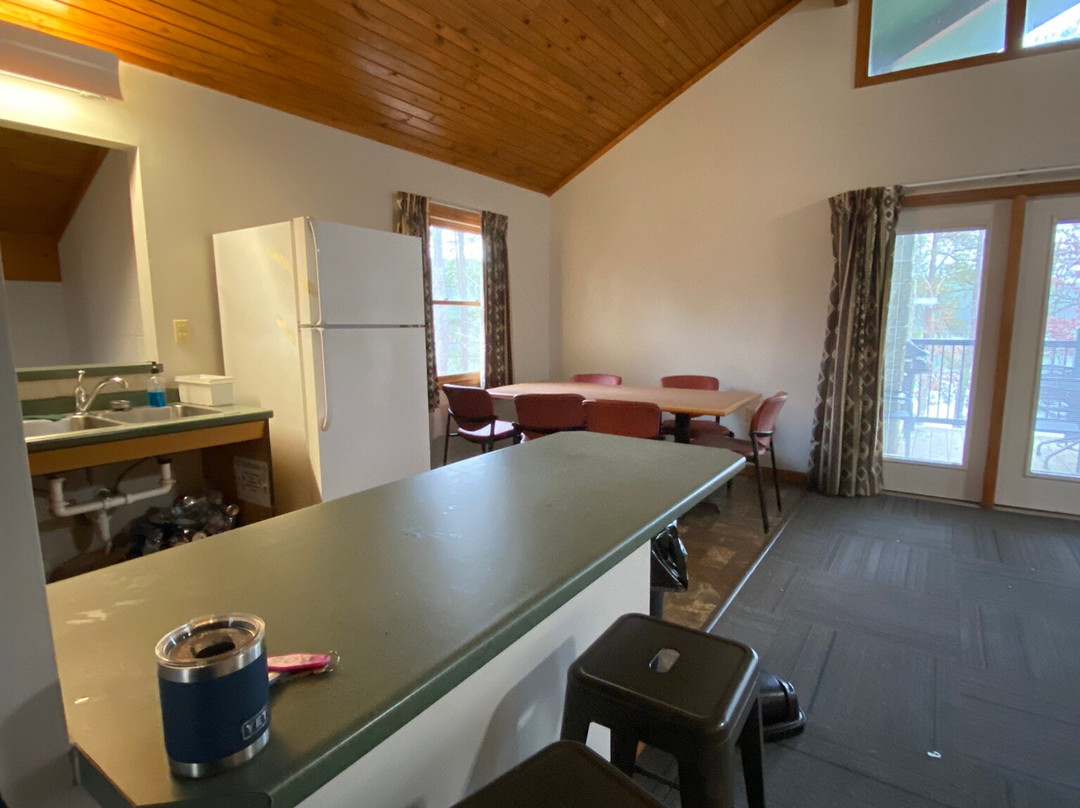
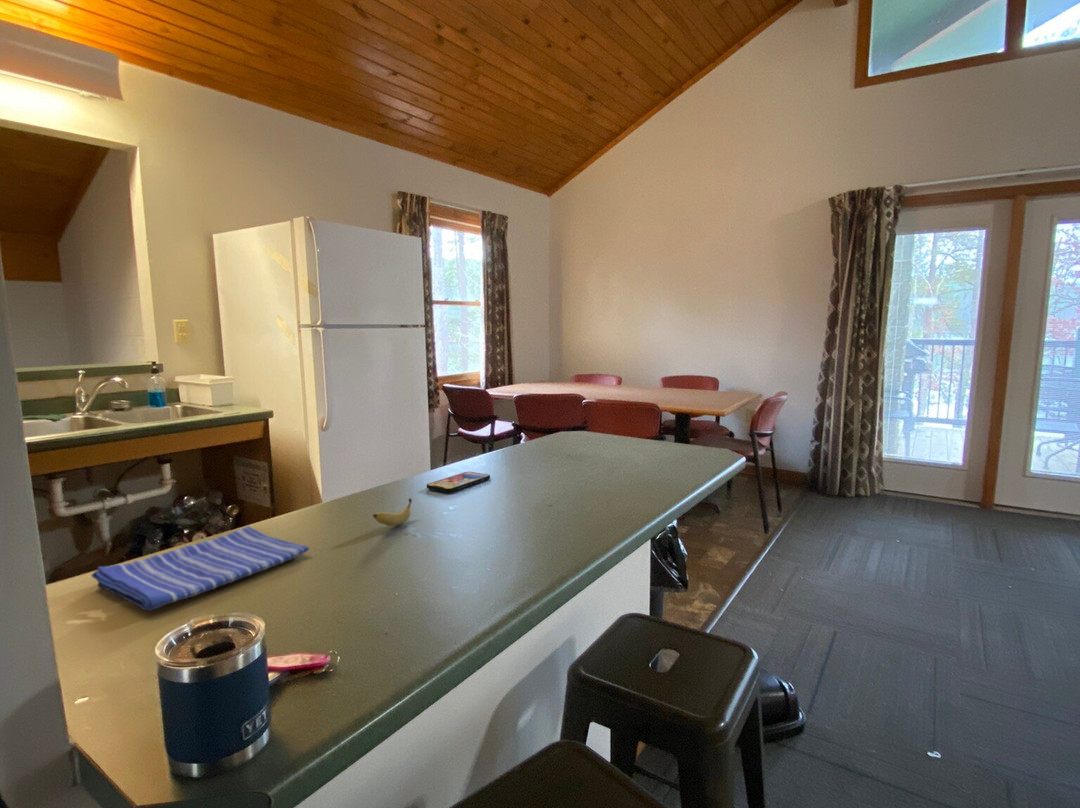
+ dish towel (205, 561)
+ banana (393, 515)
+ smartphone (459, 481)
